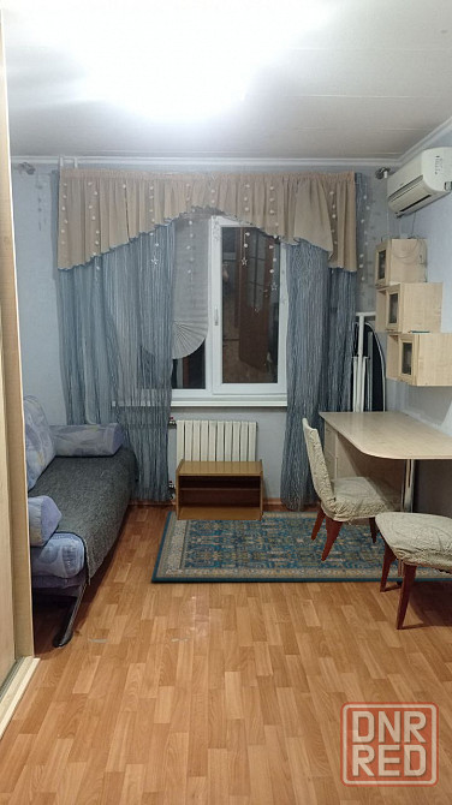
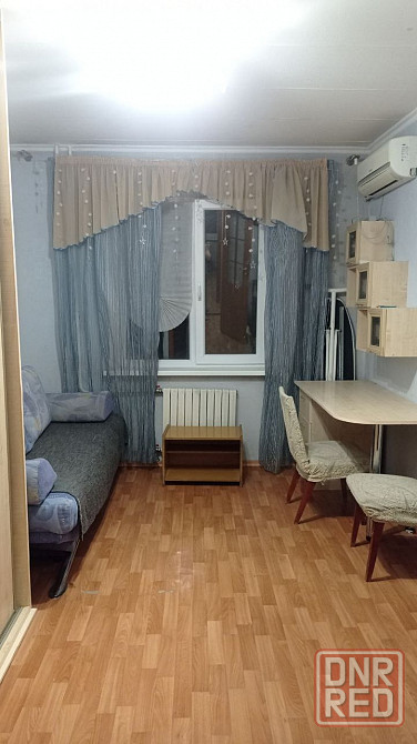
- rug (301, 541)
